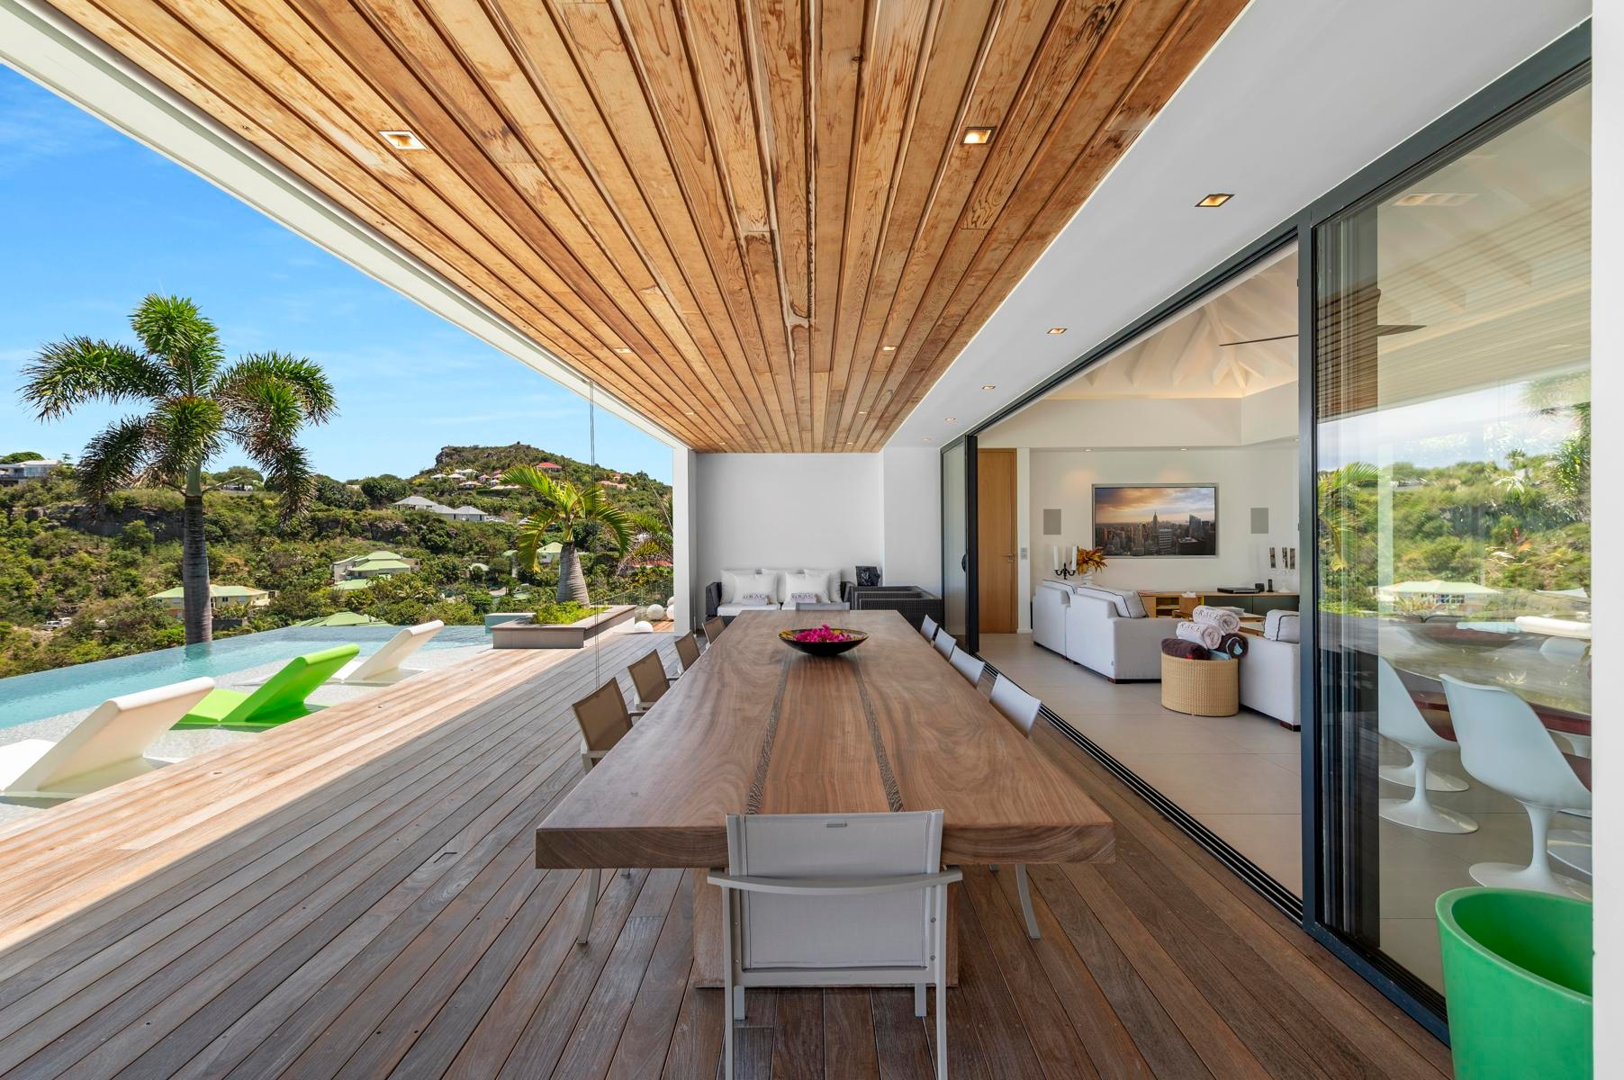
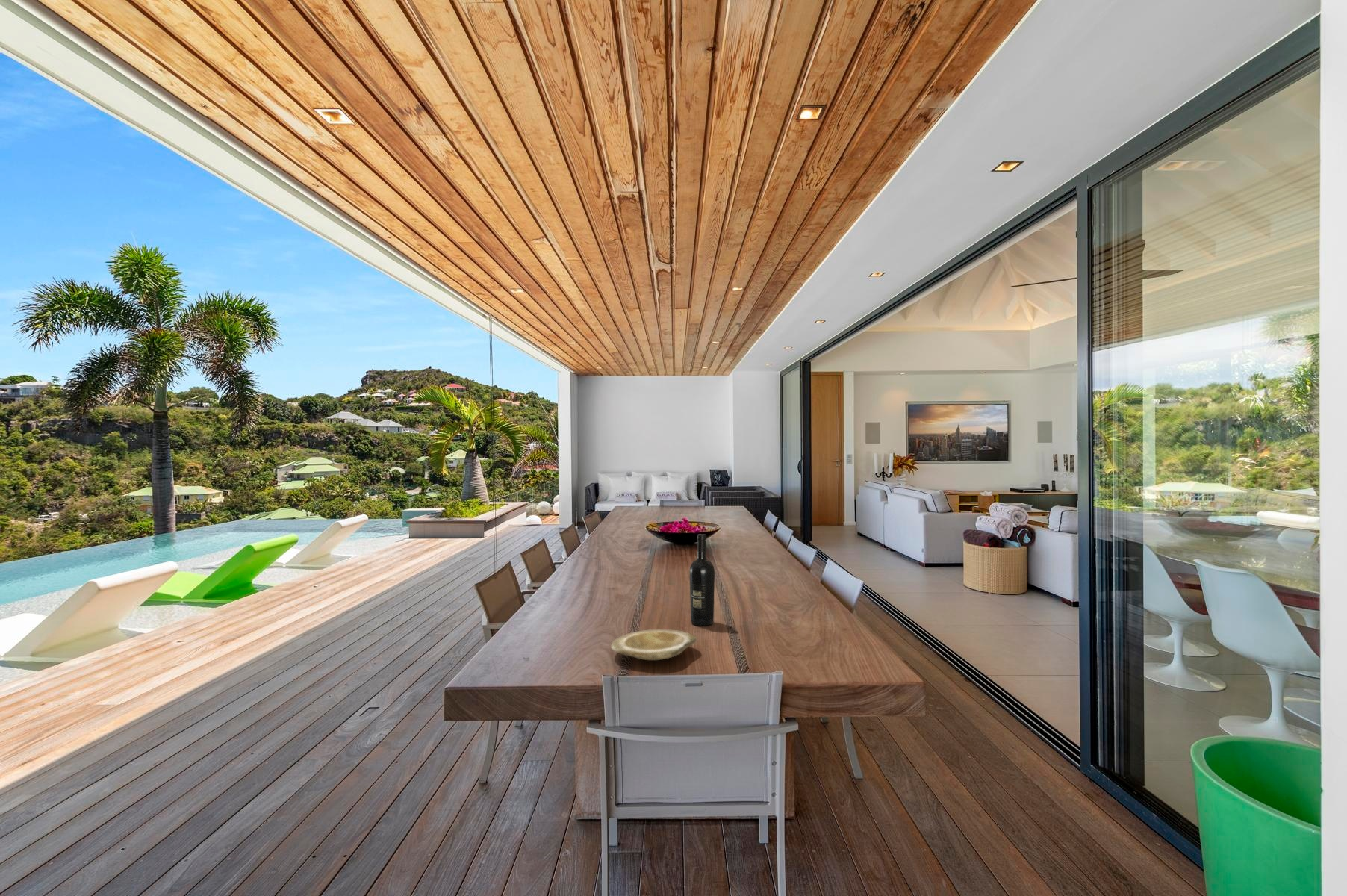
+ plate (653, 646)
+ wine bottle (702, 579)
